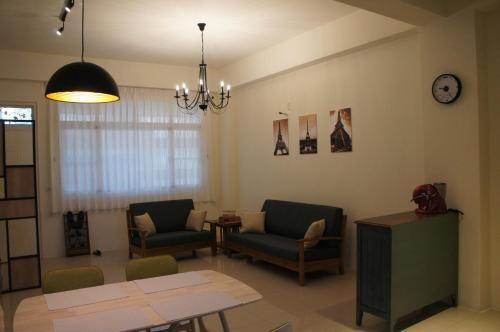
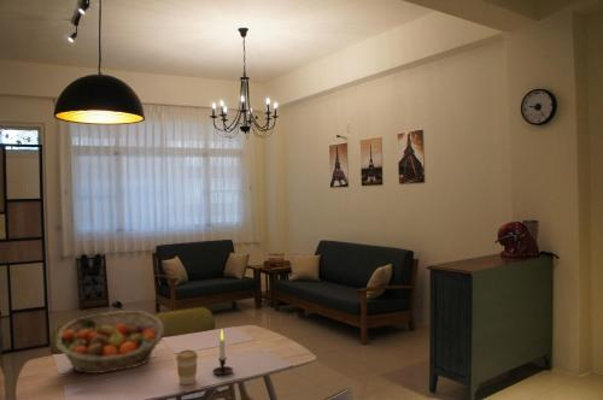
+ candle (222, 349)
+ coffee cup (187, 366)
+ fruit basket (112, 340)
